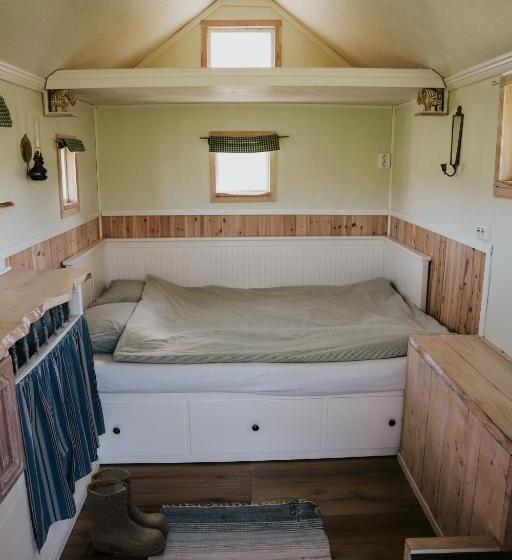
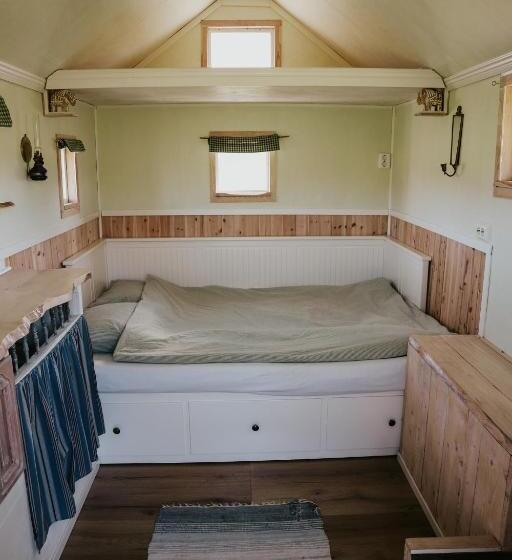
- boots (129, 510)
